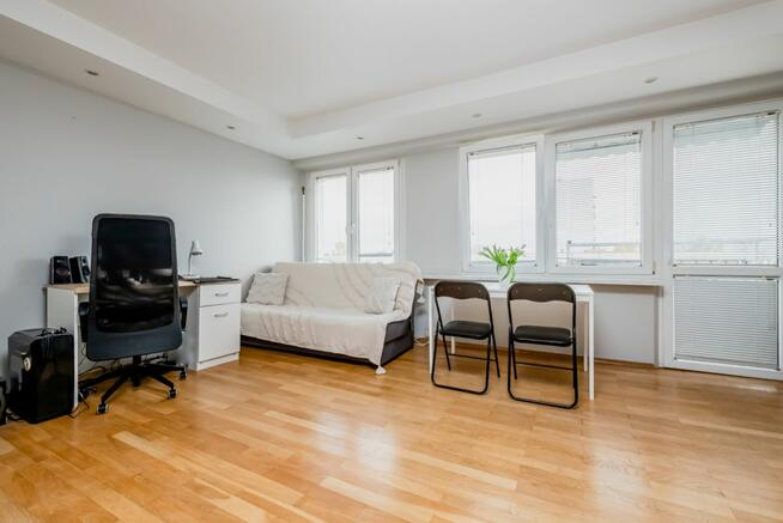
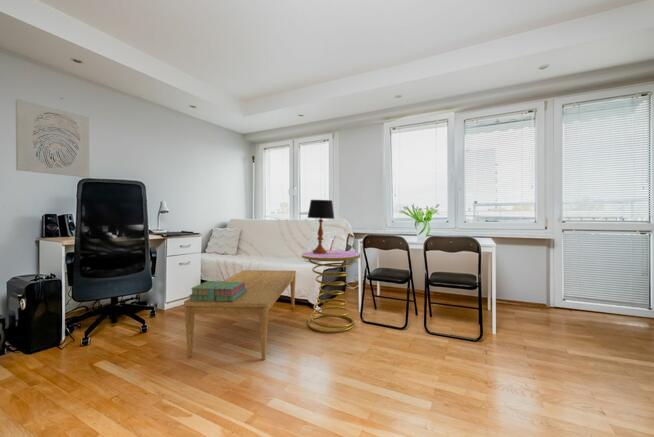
+ wall art (55, 141)
+ table lamp (319, 226)
+ coffee table (252, 305)
+ side table (331, 291)
+ stack of books (219, 290)
